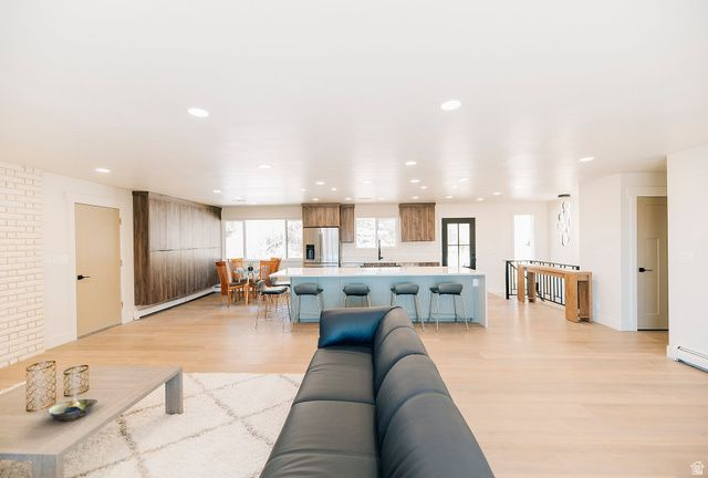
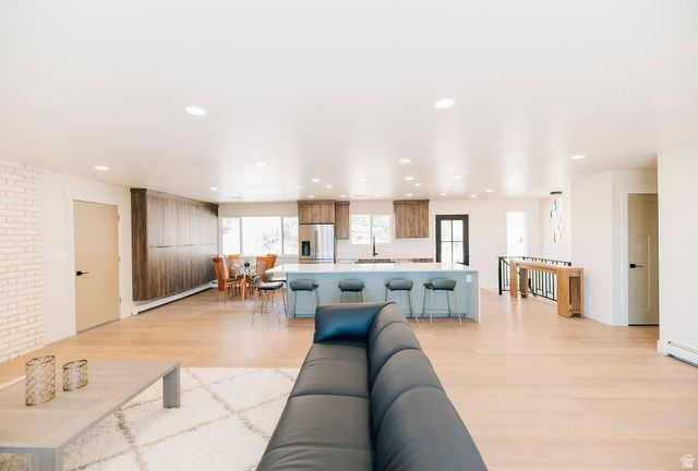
- decorative bowl (77, 405)
